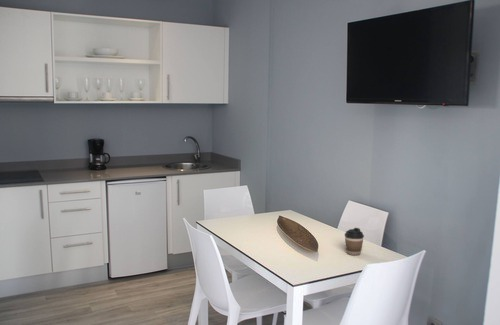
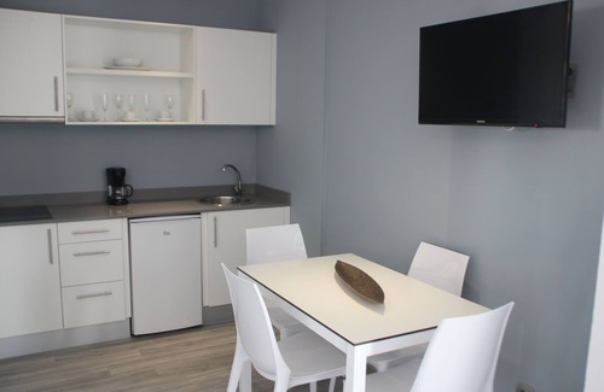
- coffee cup (353, 241)
